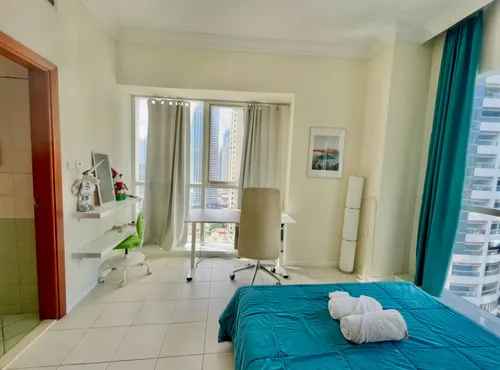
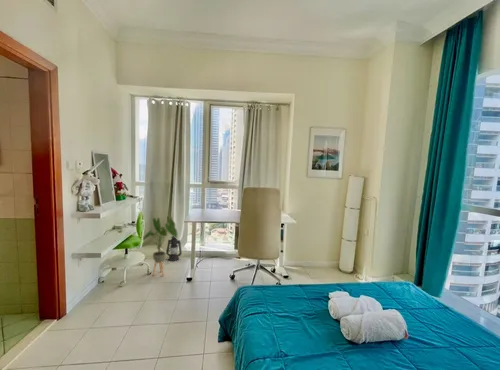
+ lantern (174, 247)
+ house plant (161, 245)
